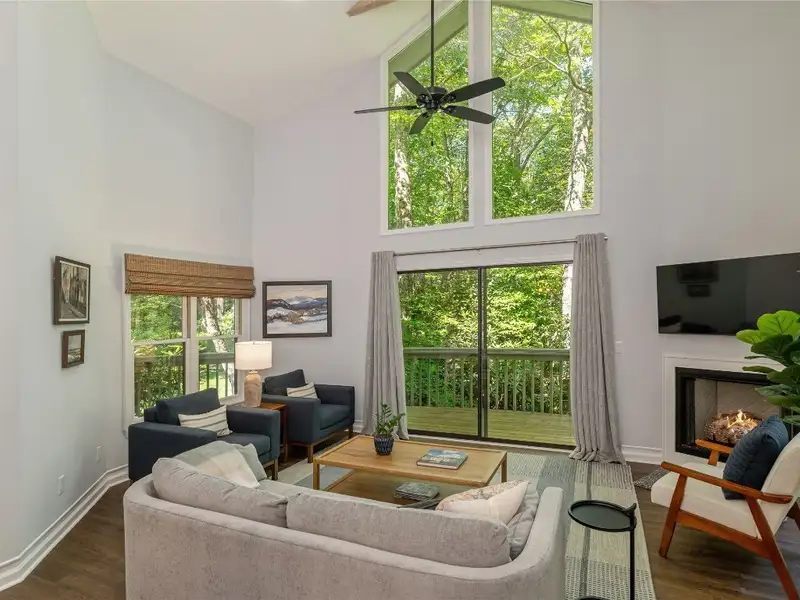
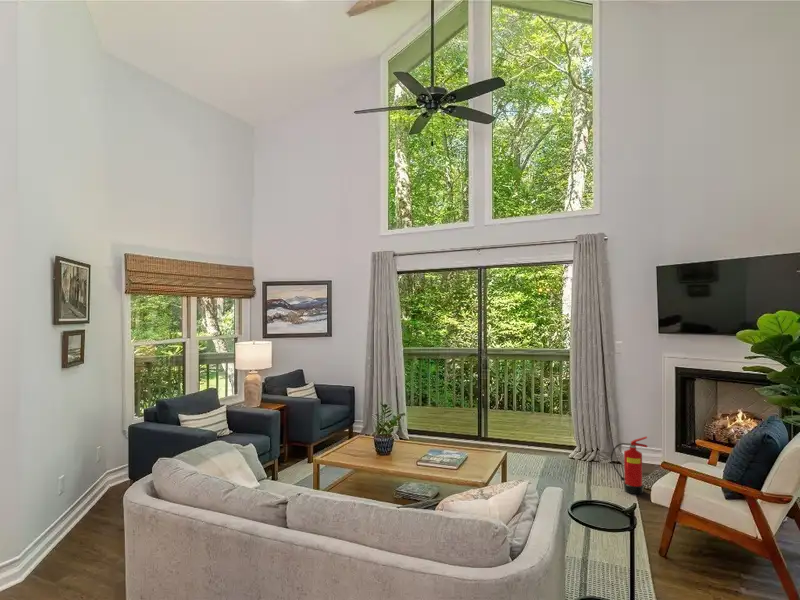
+ fire extinguisher (630, 463)
